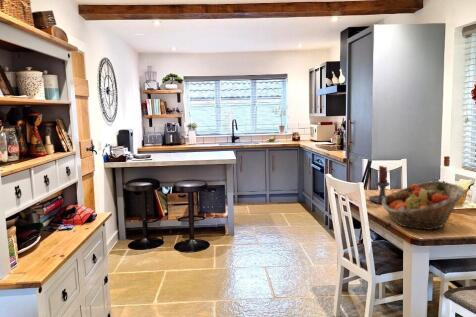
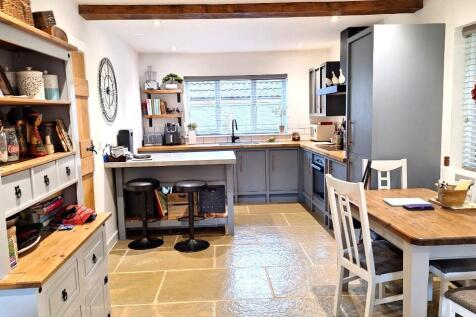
- fruit basket (421, 203)
- candle holder (382, 184)
